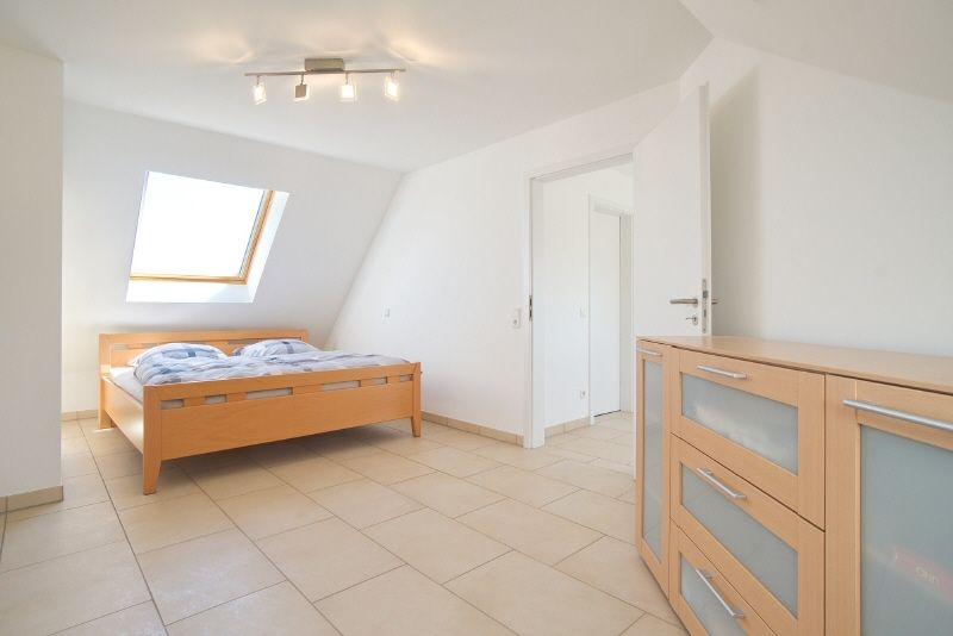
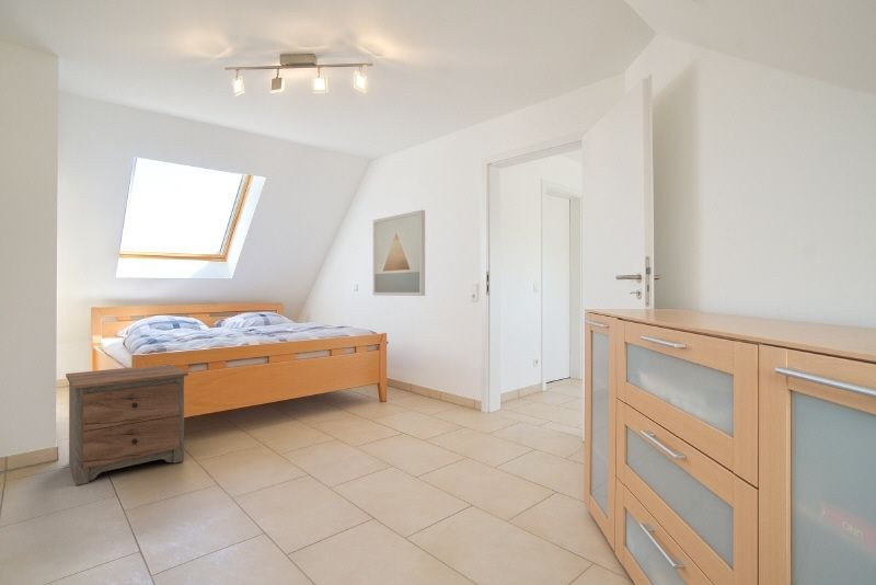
+ nightstand (127, 417)
+ wall art (396, 255)
